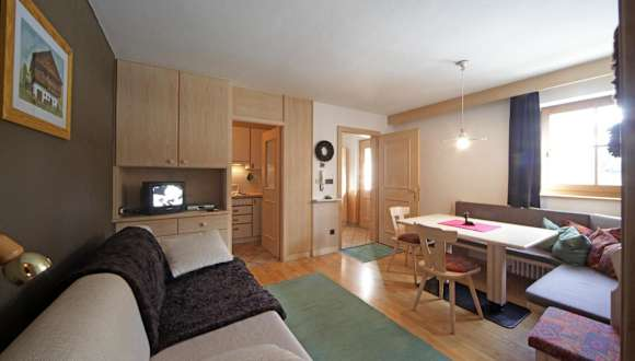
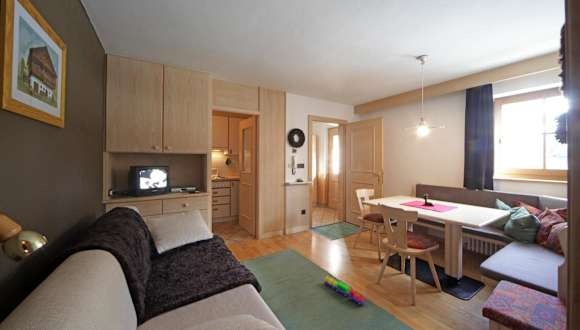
+ toy train (343, 288)
